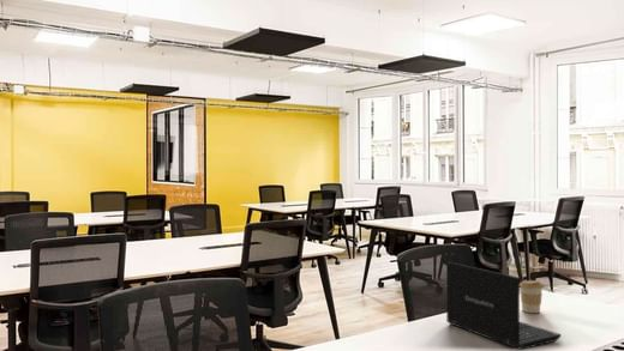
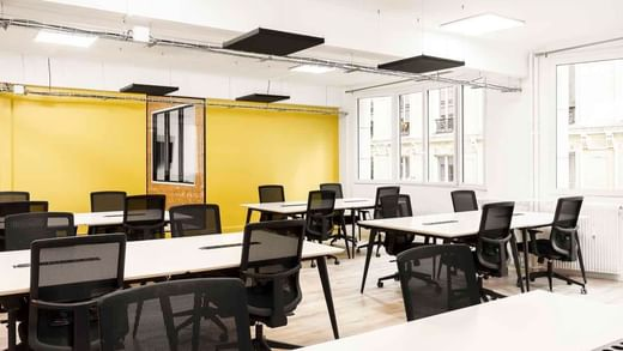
- coffee cup (530, 295)
- laptop (500, 298)
